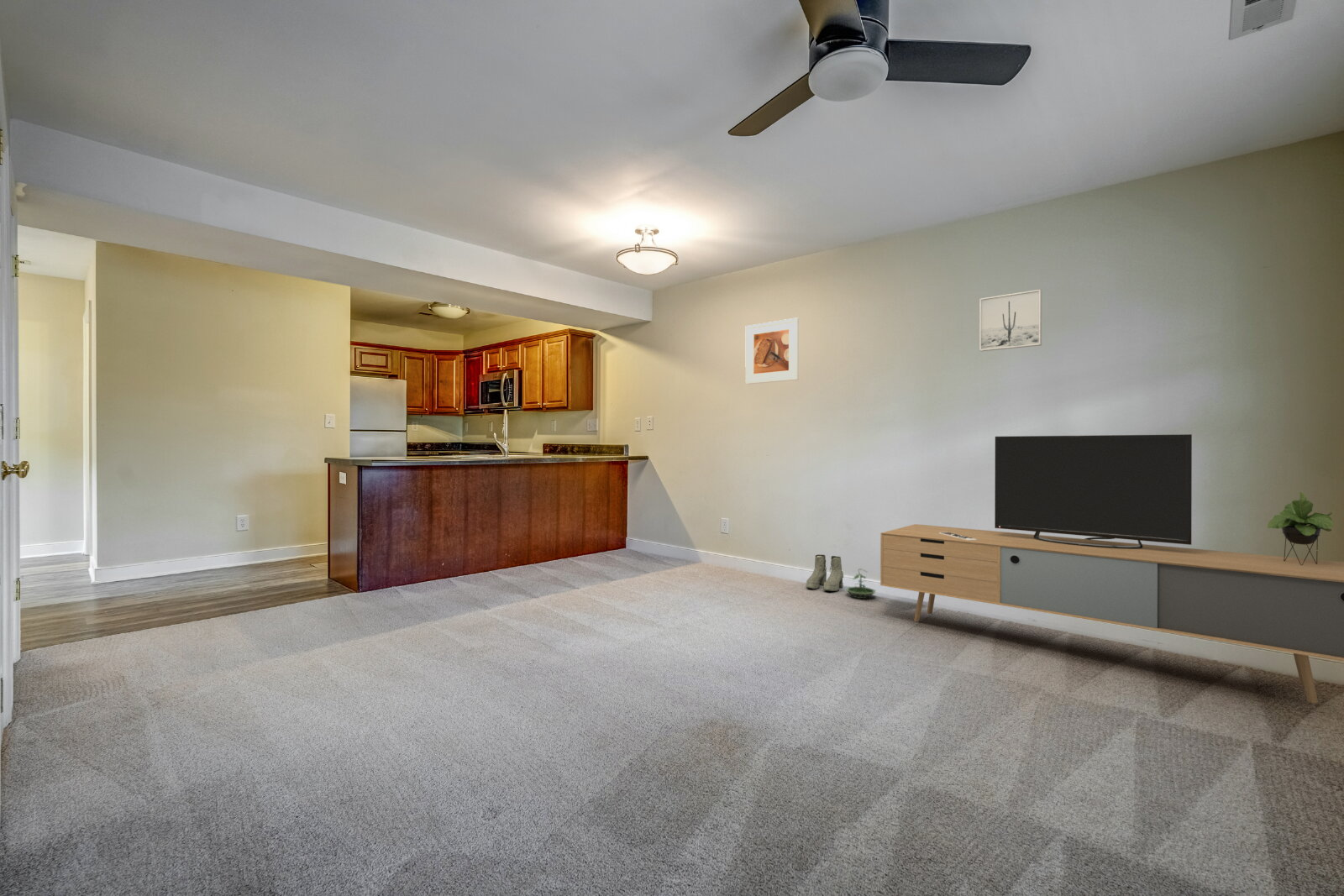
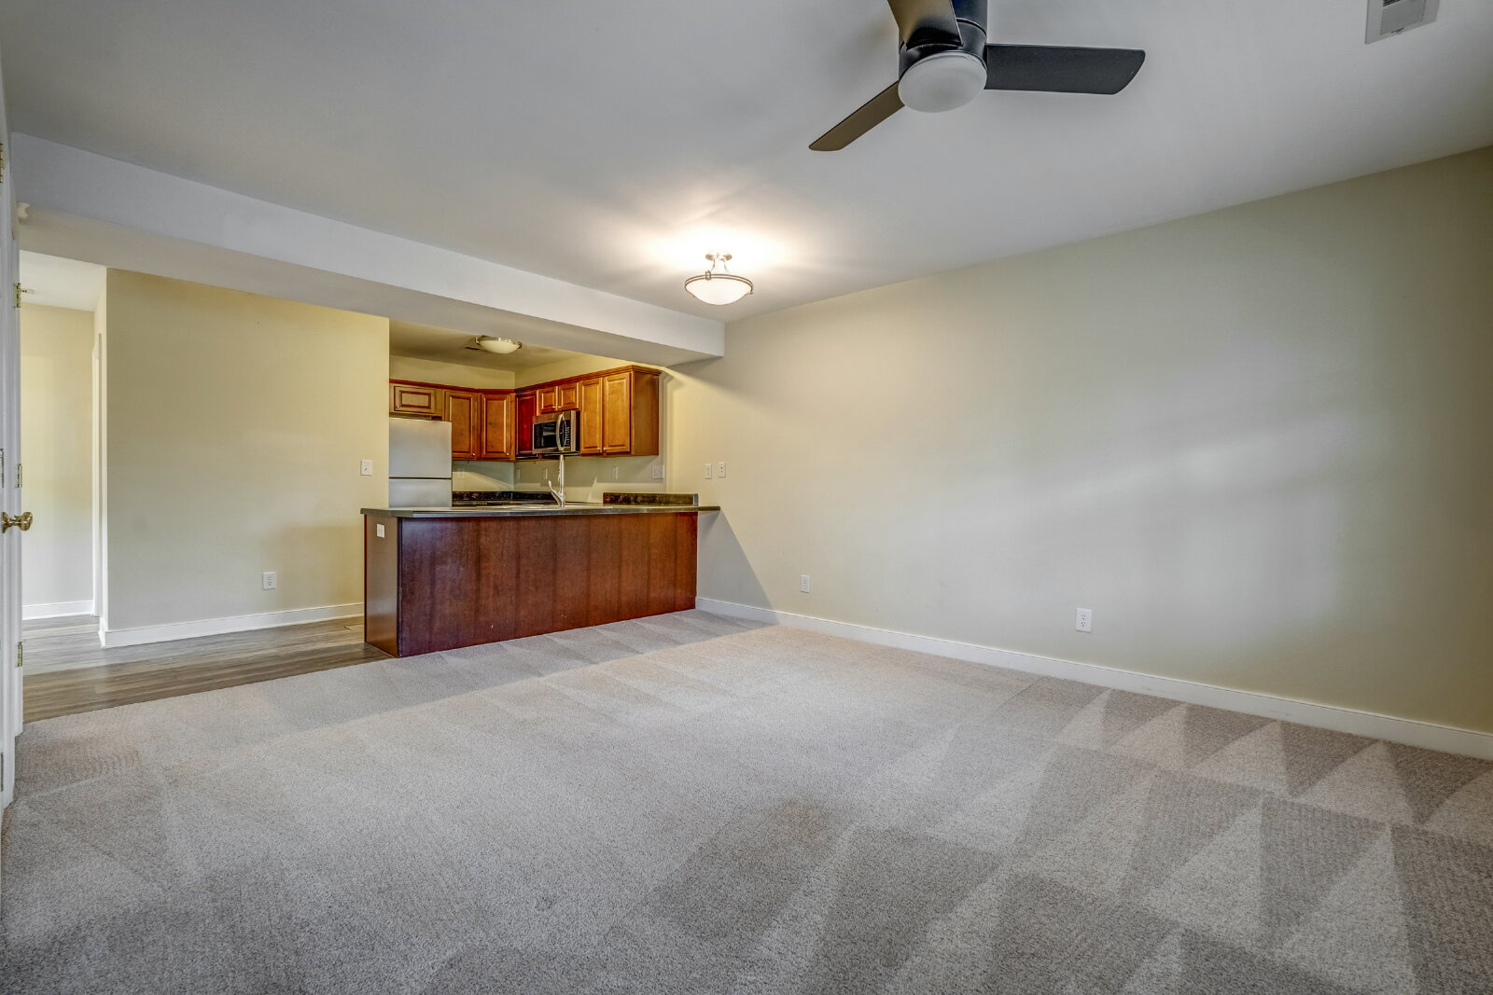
- media console (1082, 542)
- terrarium (860, 574)
- wall art (1010, 321)
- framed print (771, 352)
- boots (825, 572)
